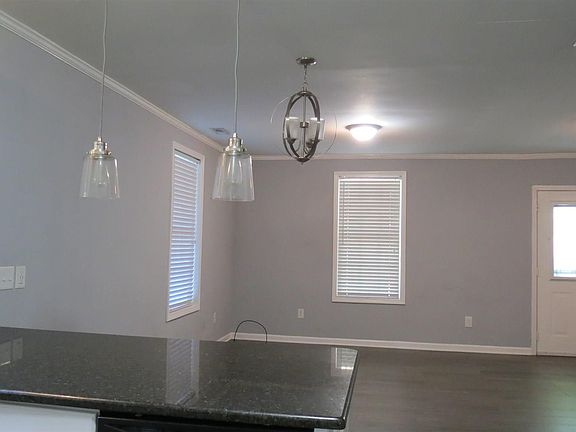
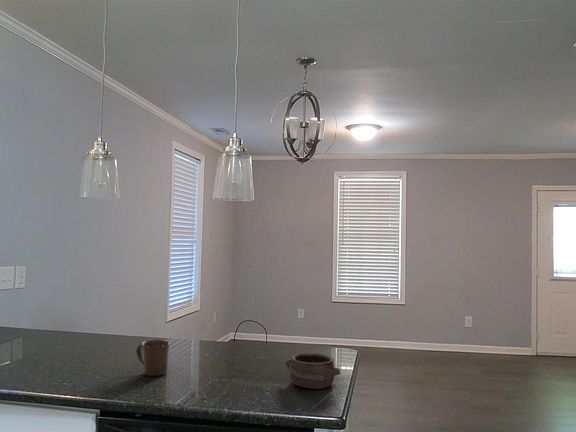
+ mug (152, 357)
+ pottery (311, 370)
